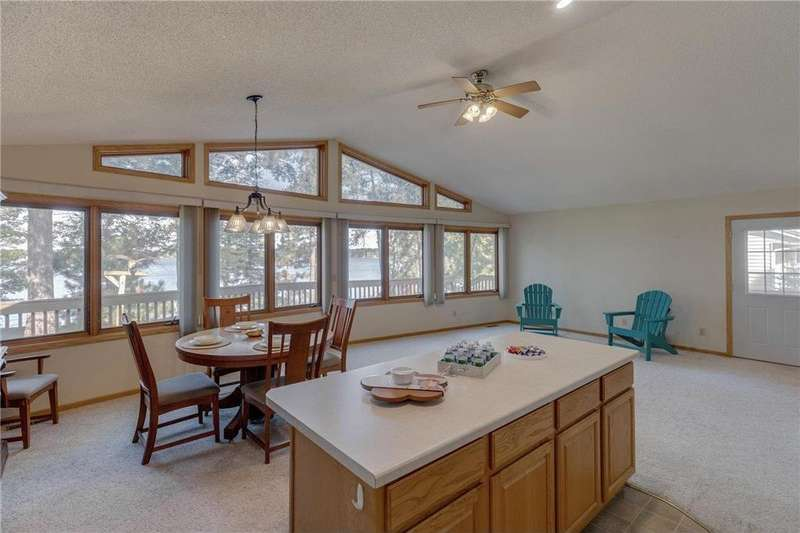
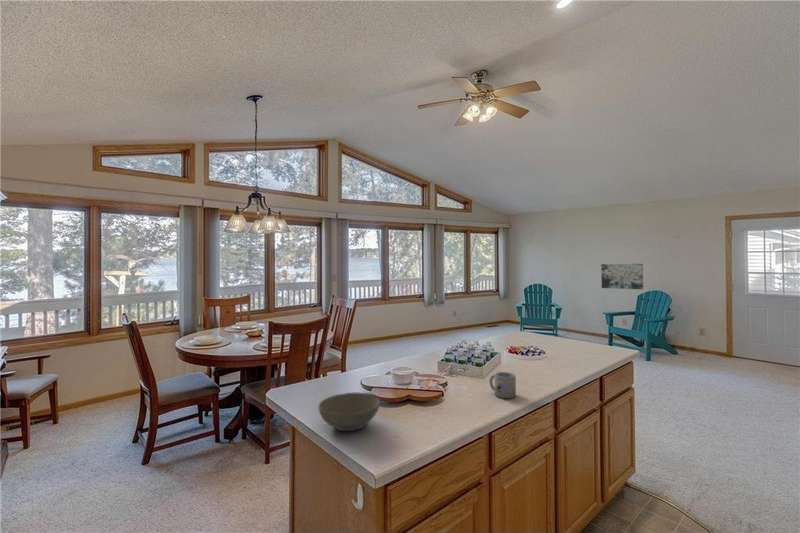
+ bowl (349, 413)
+ wall art (621, 276)
+ mug (501, 383)
